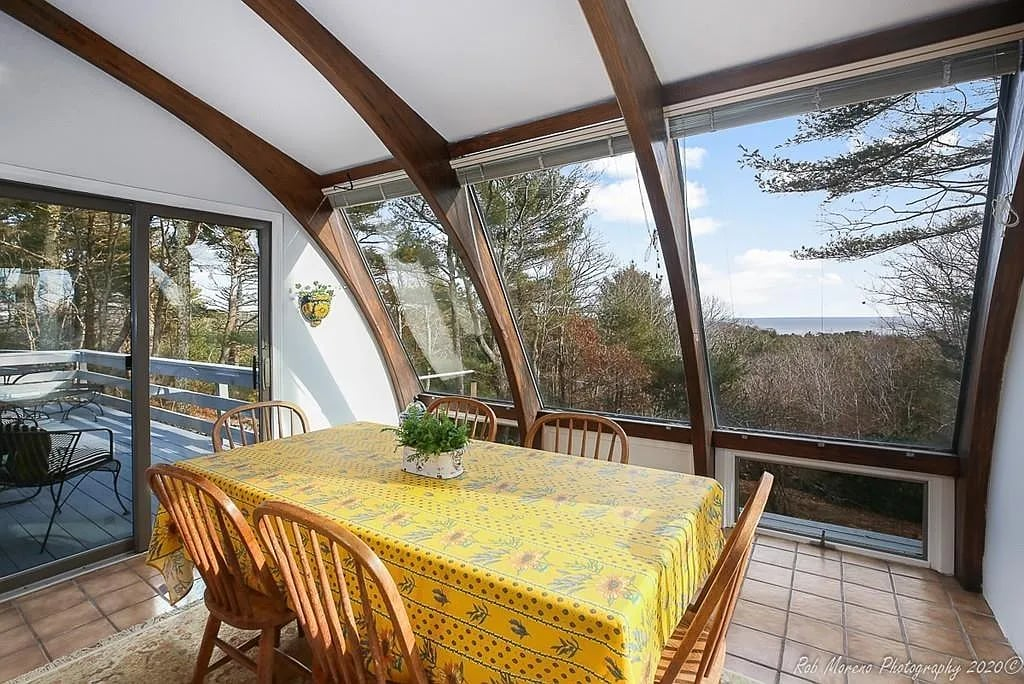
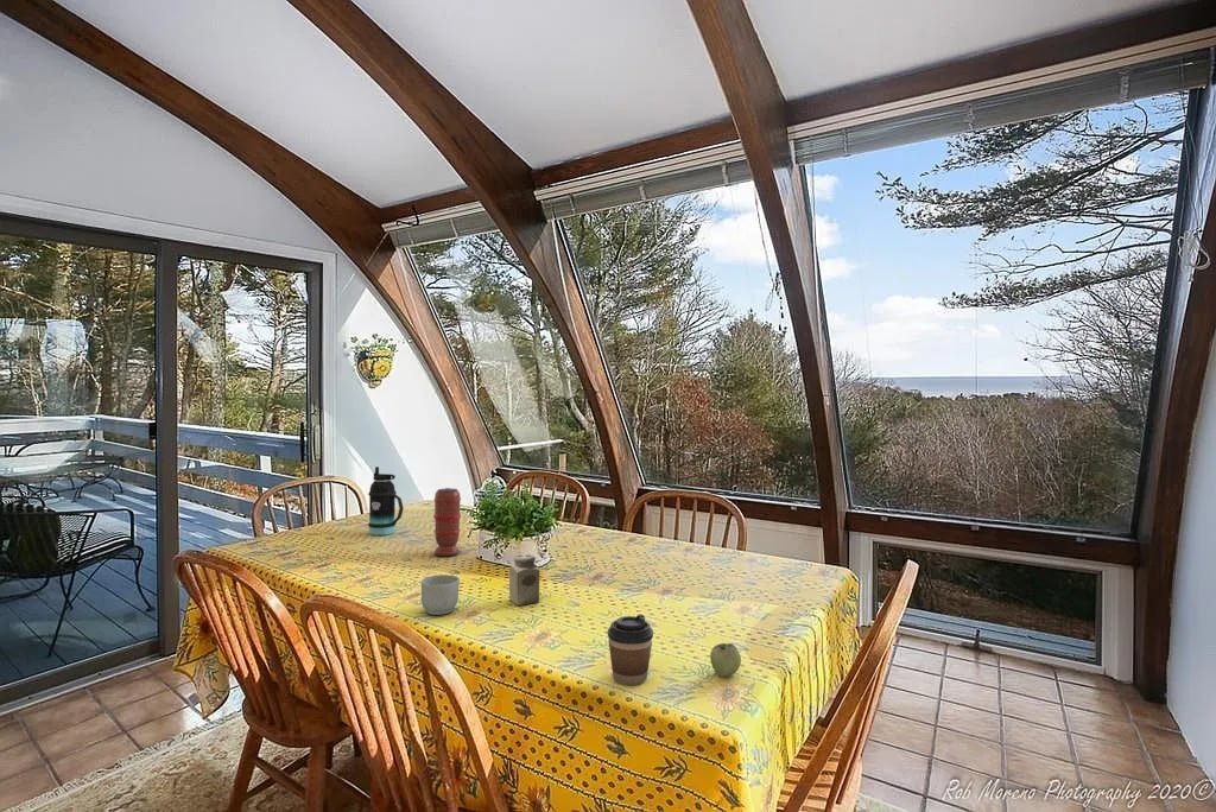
+ salt shaker (524, 577)
+ spice grinder (446, 520)
+ mug (443, 592)
+ coffee cup (629, 647)
+ apple (726, 658)
+ bottle (386, 500)
